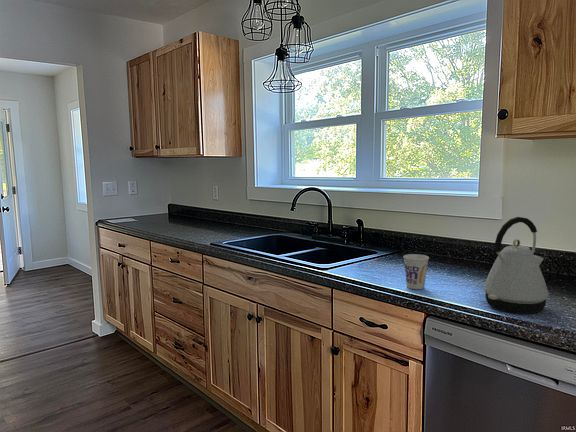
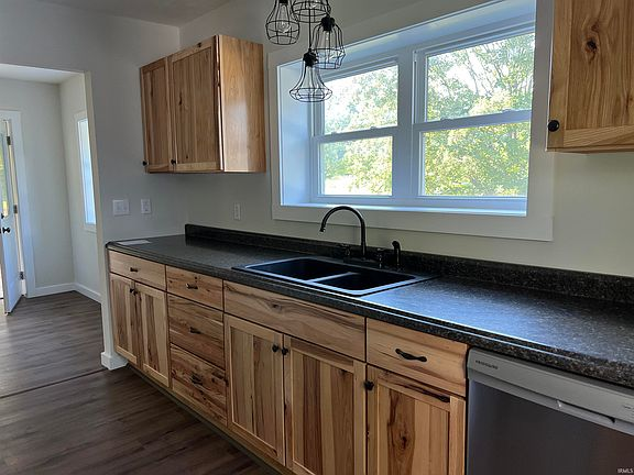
- cup (415, 271)
- kettle (517, 262)
